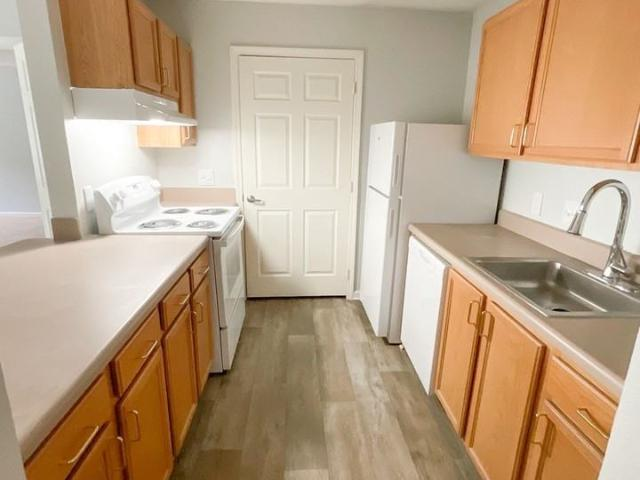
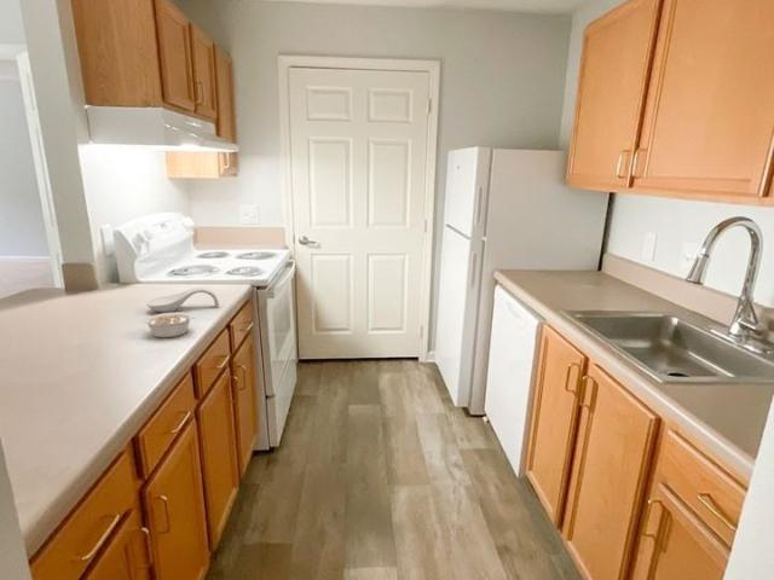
+ spoon rest (183, 298)
+ legume (171, 324)
